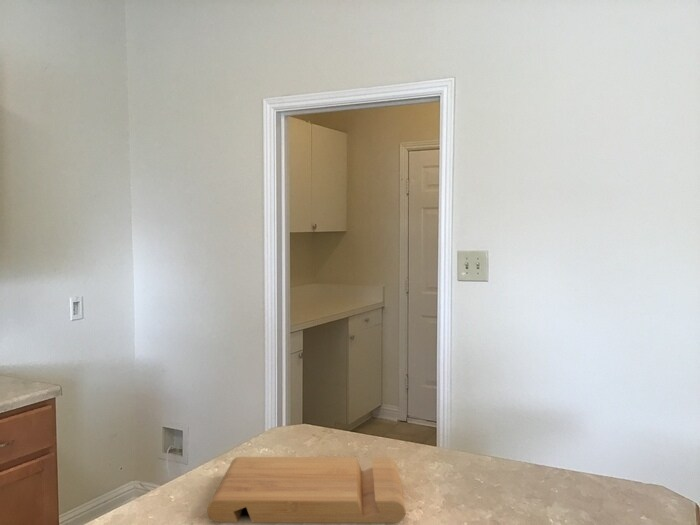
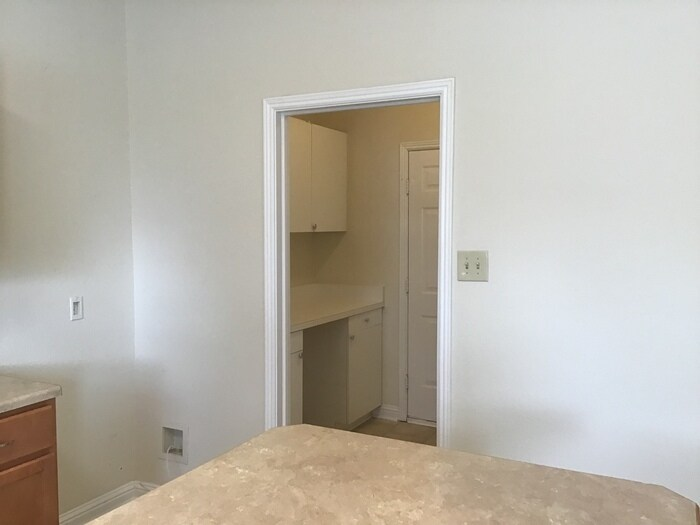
- cutting board (310, 487)
